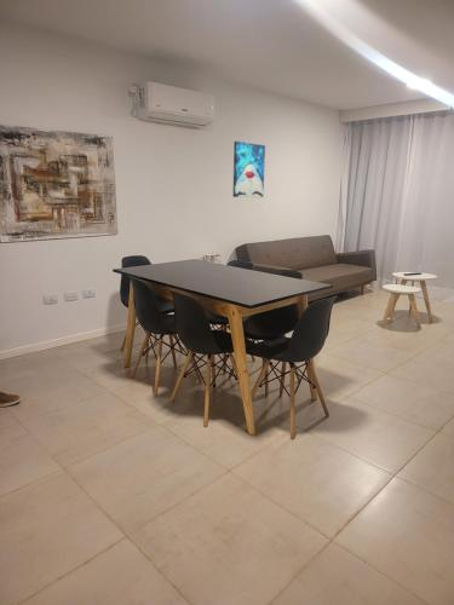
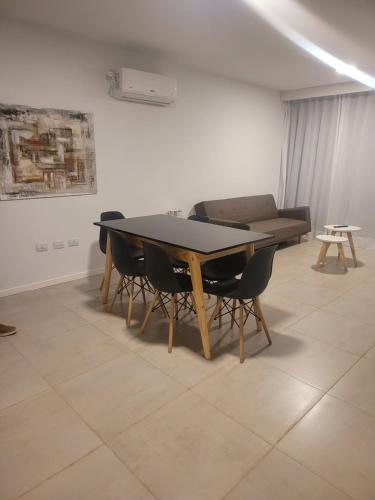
- wall art (249, 171)
